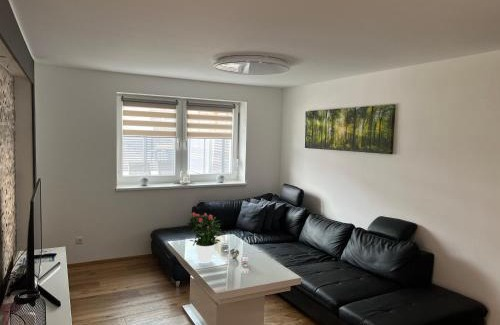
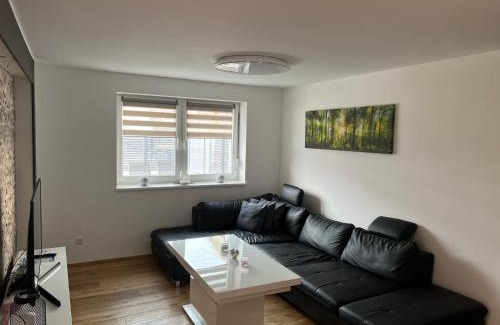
- potted flower (204, 236)
